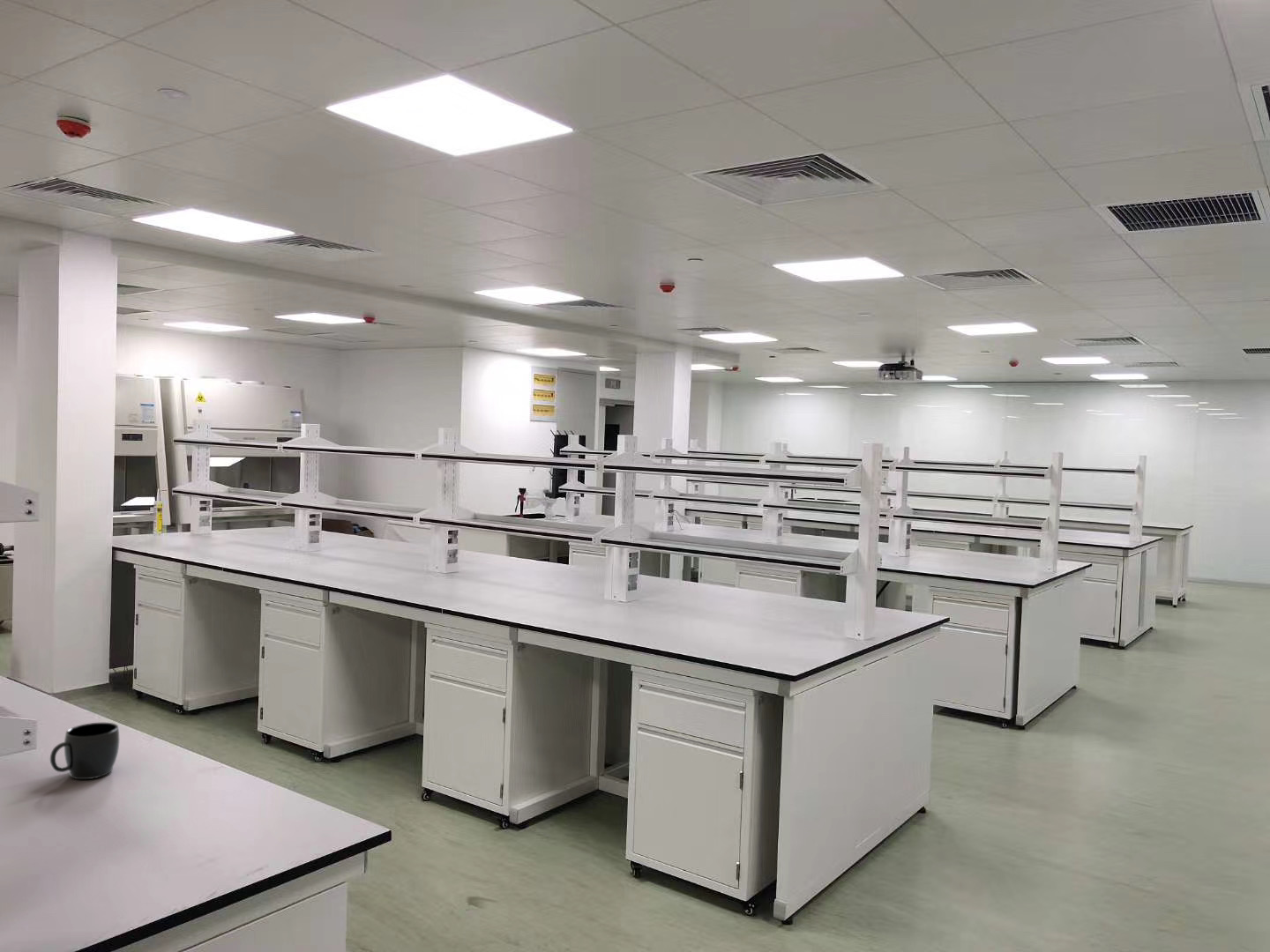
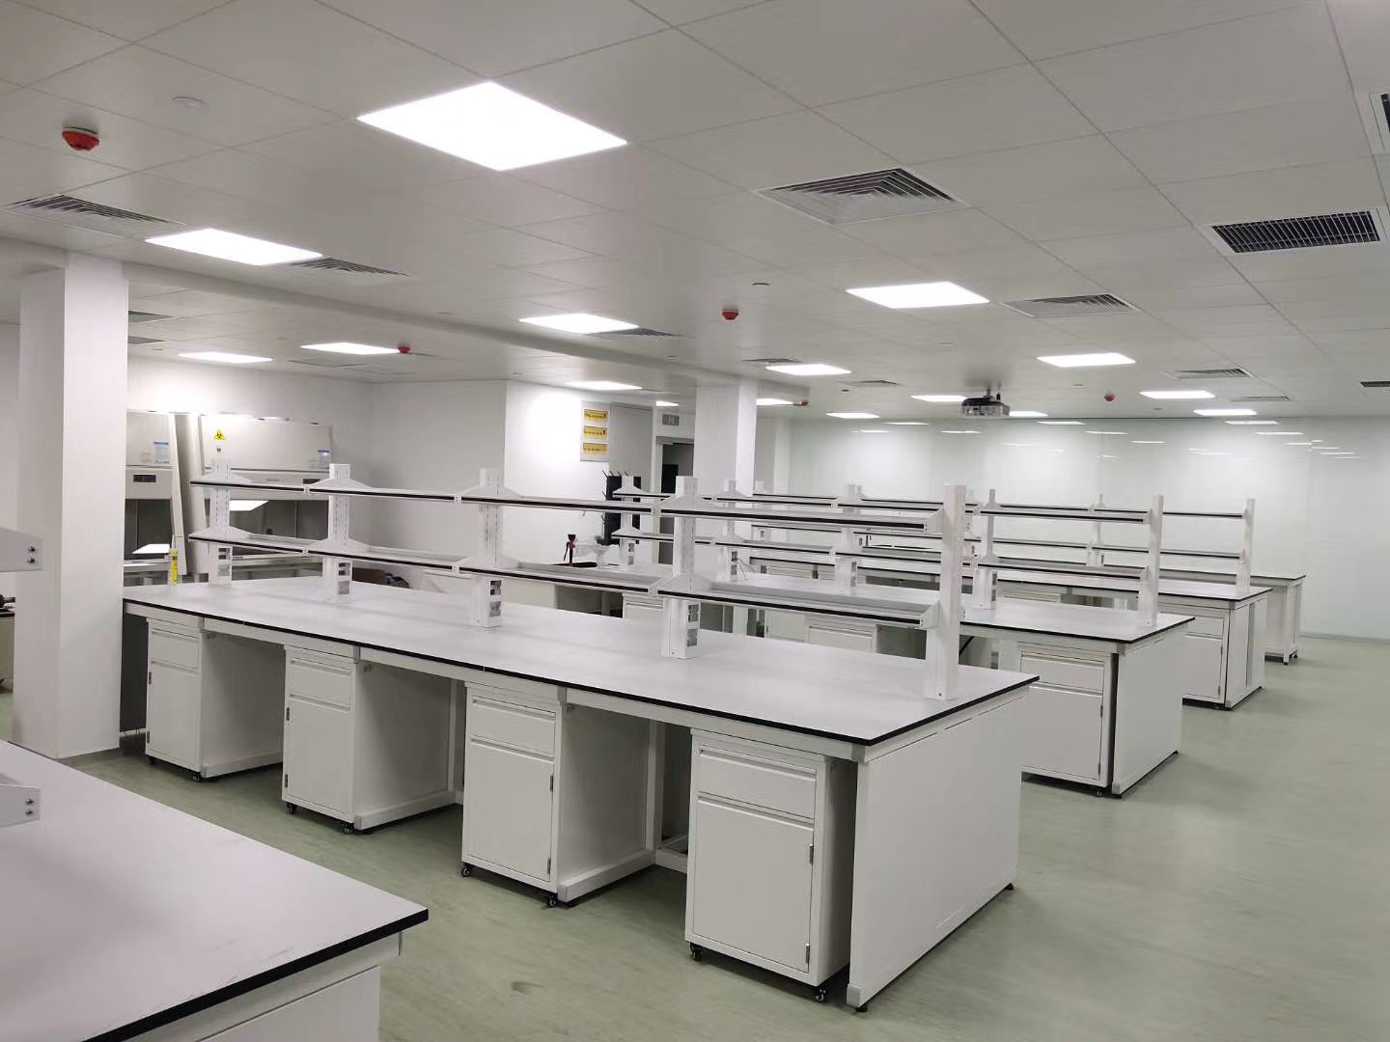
- mug (84, 752)
